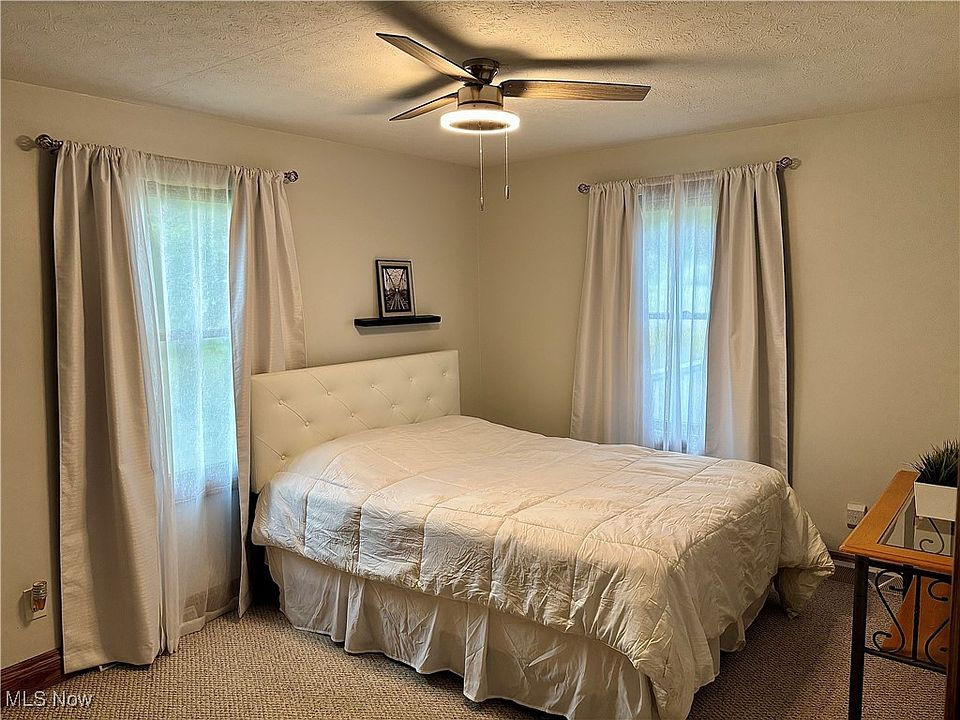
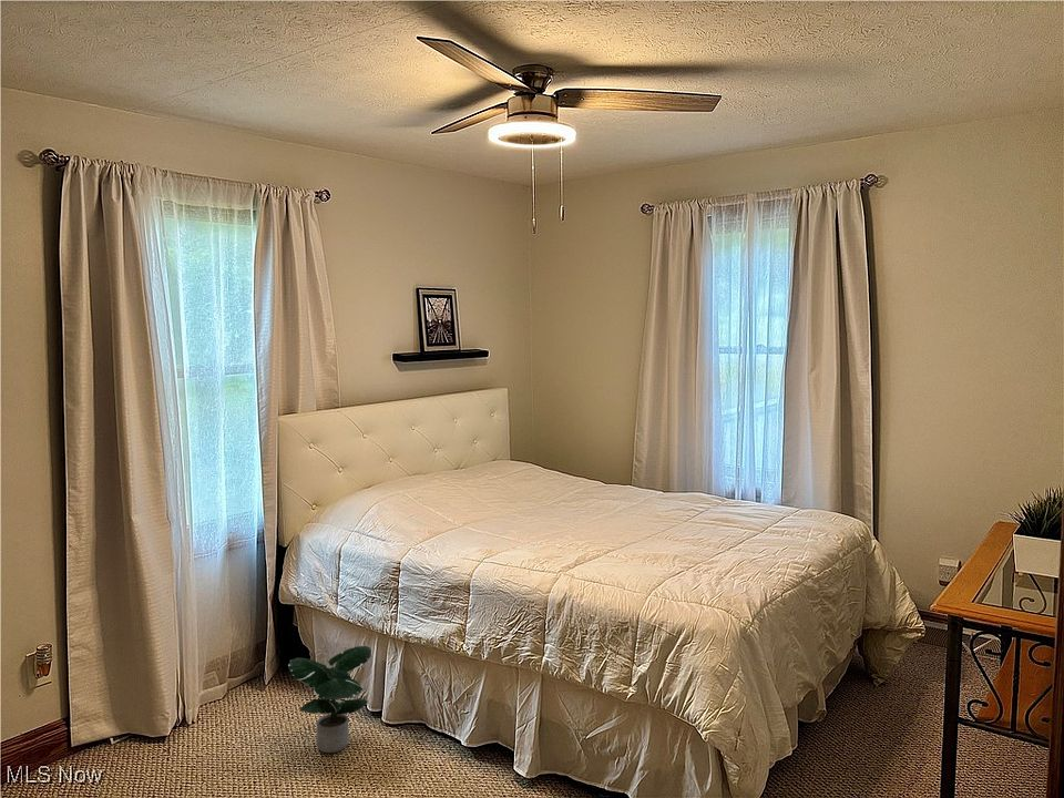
+ potted plant (335, 703)
